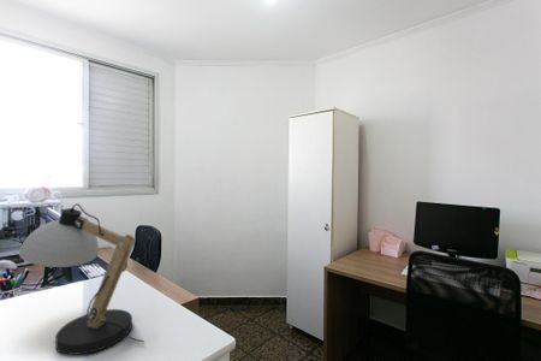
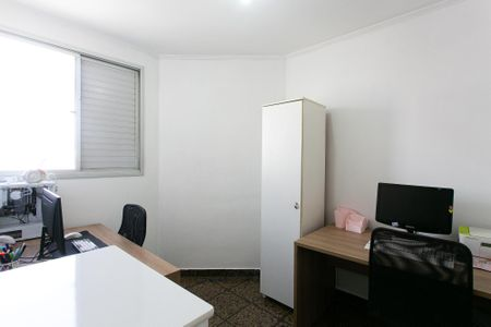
- desk lamp (85, 262)
